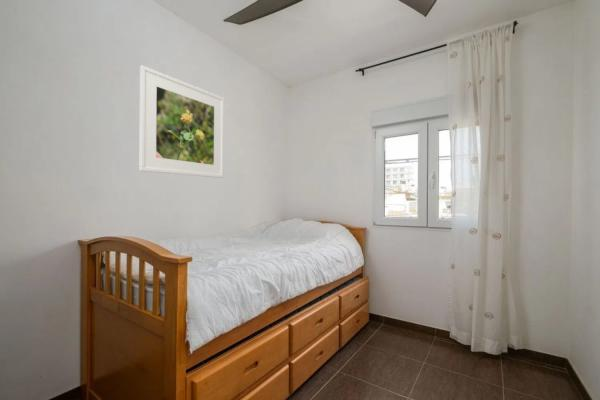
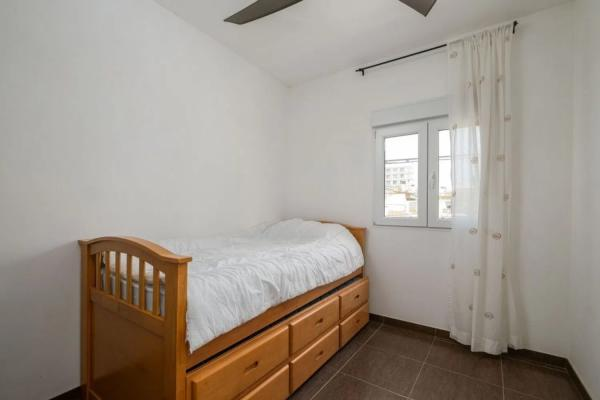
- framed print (187, 129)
